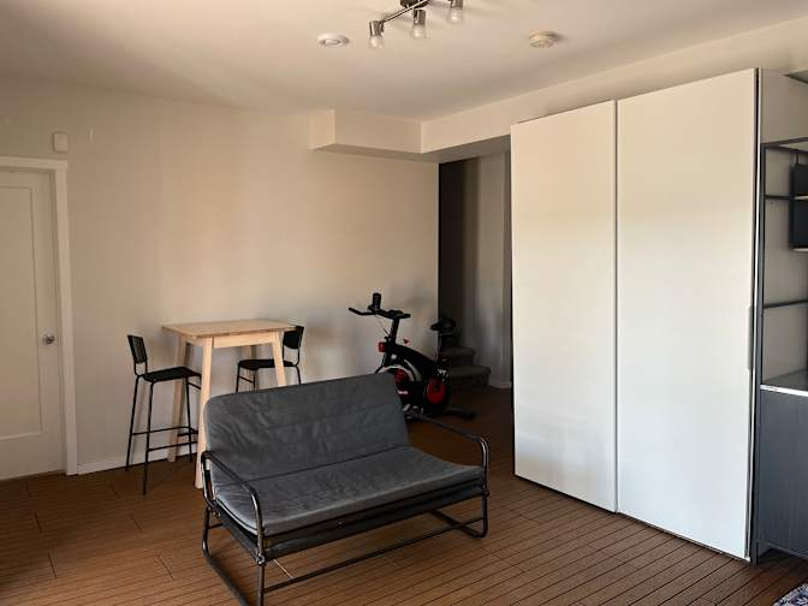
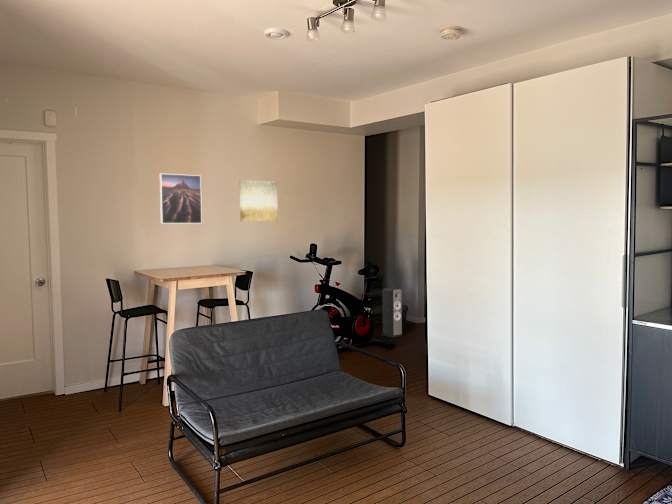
+ speaker (392, 312)
+ wall art (259, 201)
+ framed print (181, 199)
